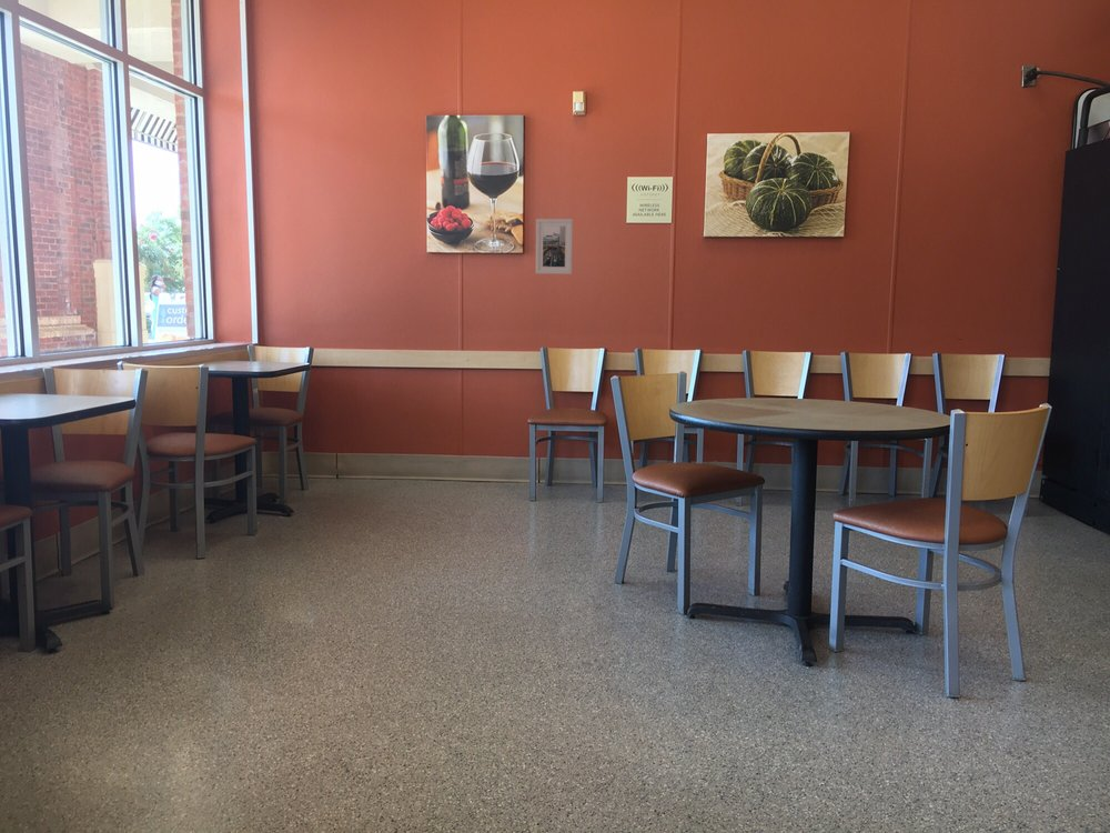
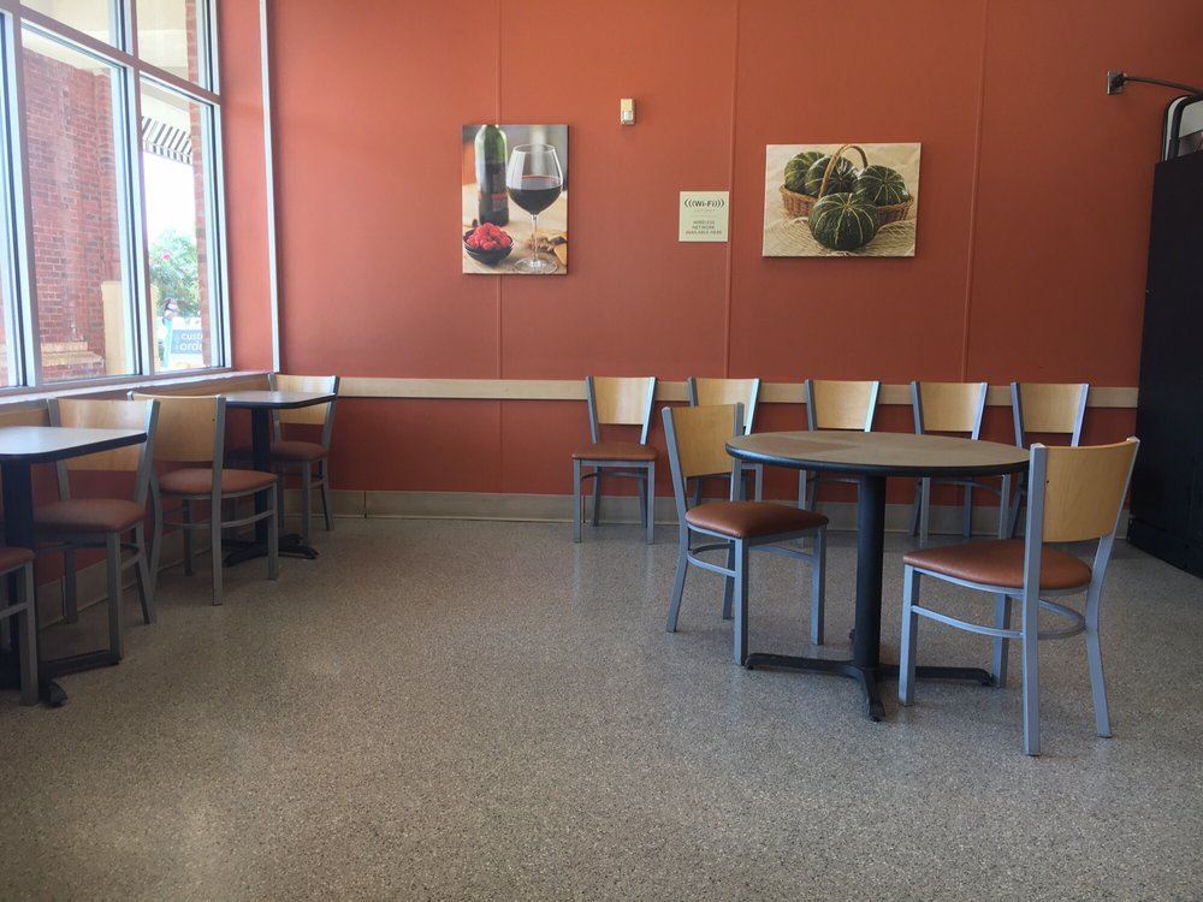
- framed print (554, 247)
